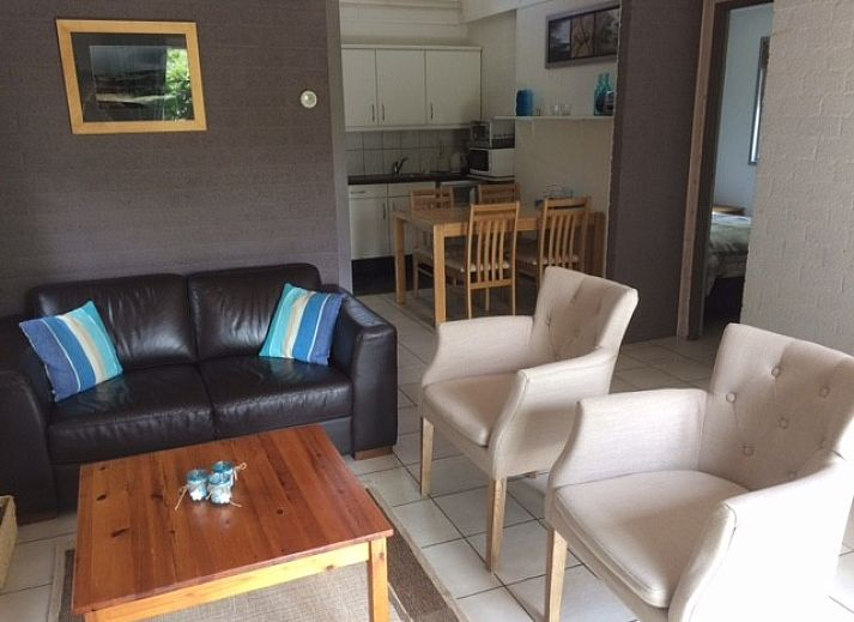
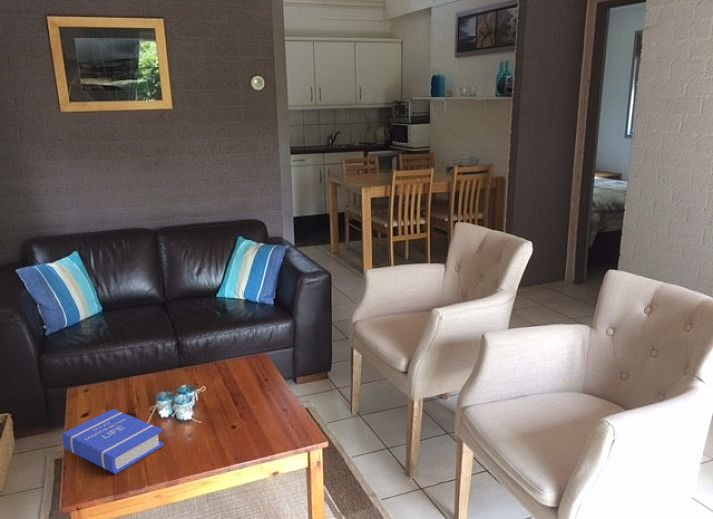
+ book (113, 439)
